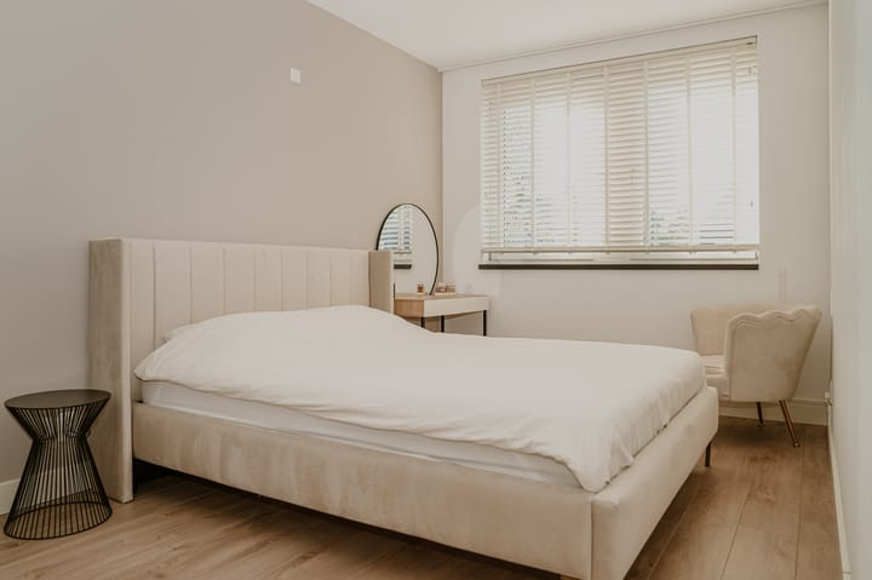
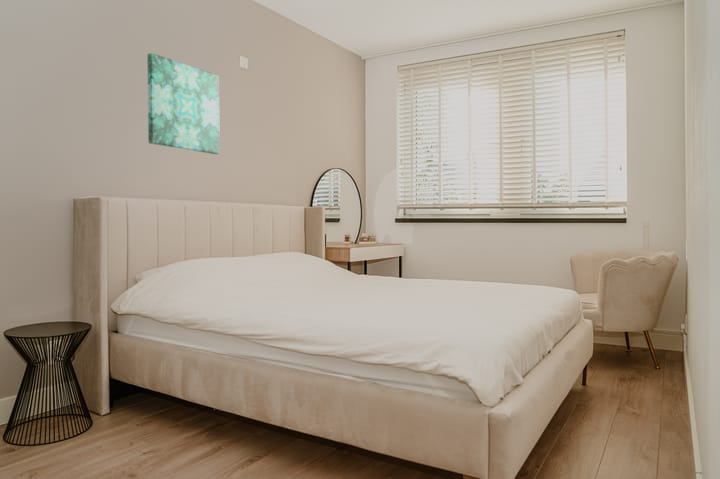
+ wall art (185, 107)
